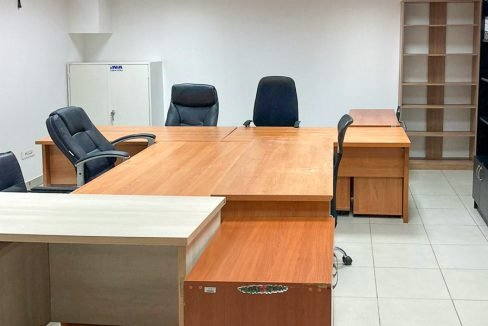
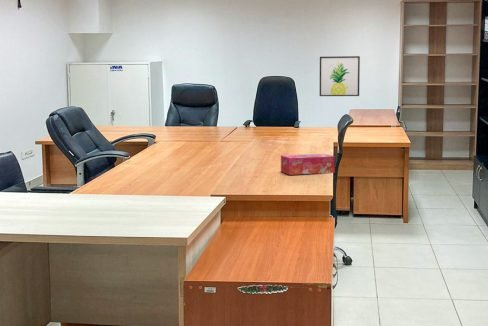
+ wall art (339, 76)
+ tissue box (307, 164)
